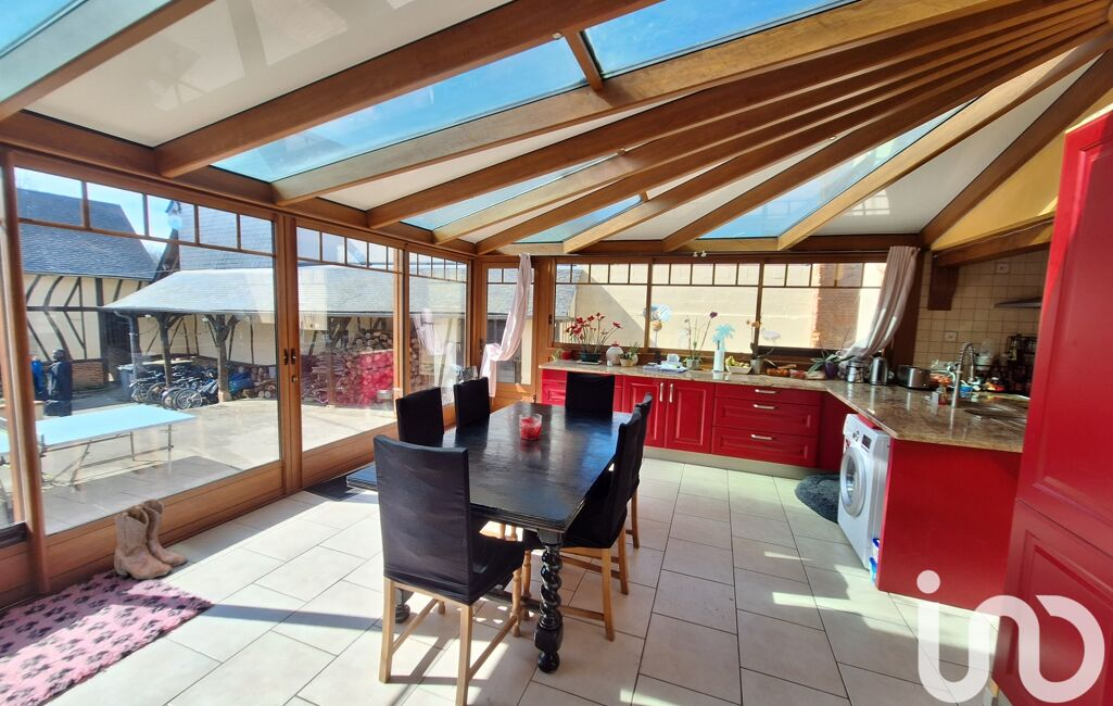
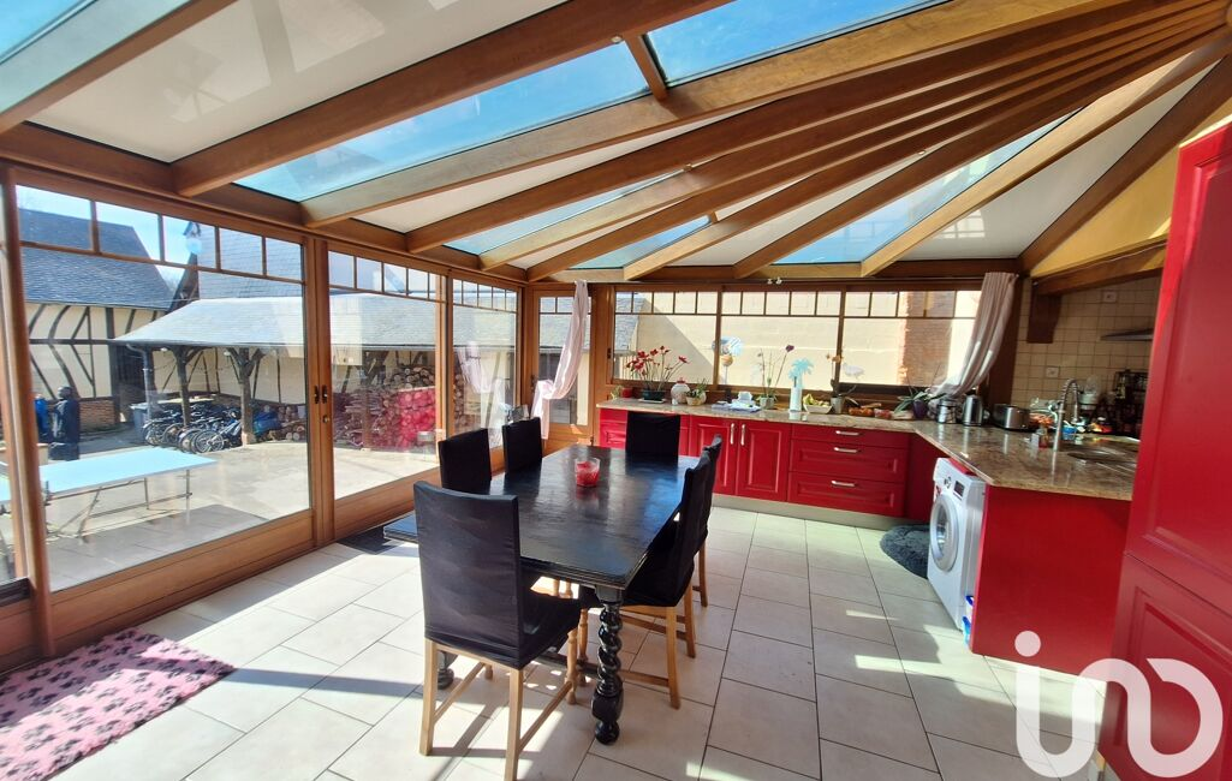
- boots (151, 535)
